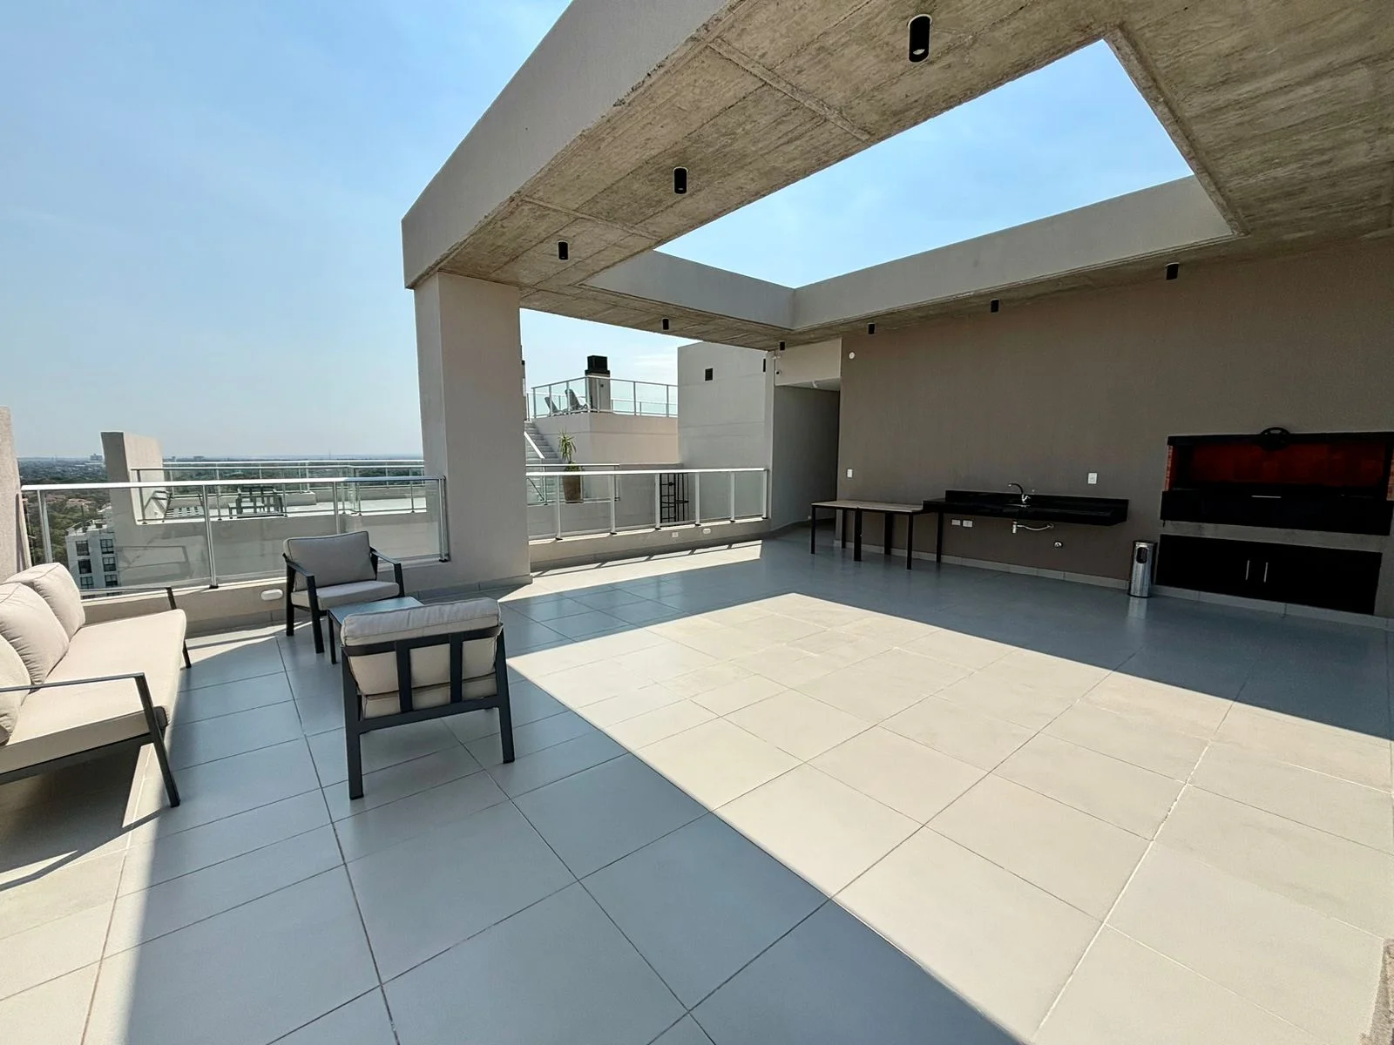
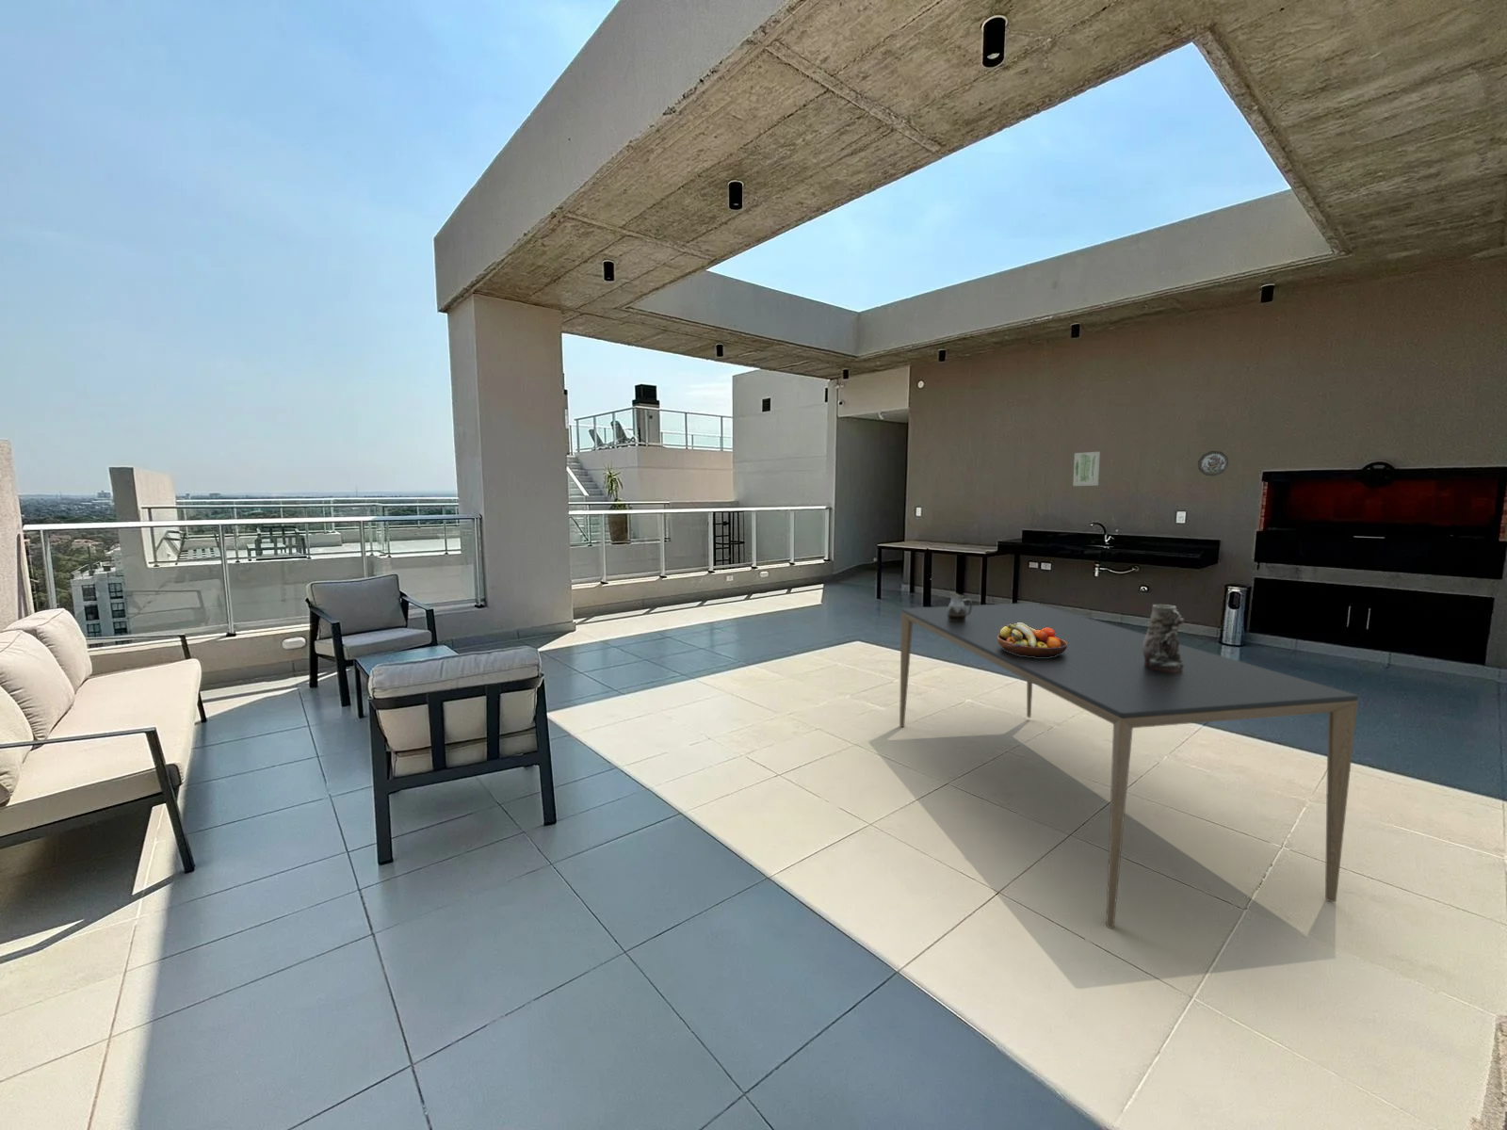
+ decorative plate (1213, 463)
+ fruit bowl (1031, 636)
+ pitcher (958, 605)
+ vase (1162, 636)
+ dining table (1067, 699)
+ wall art (1086, 469)
